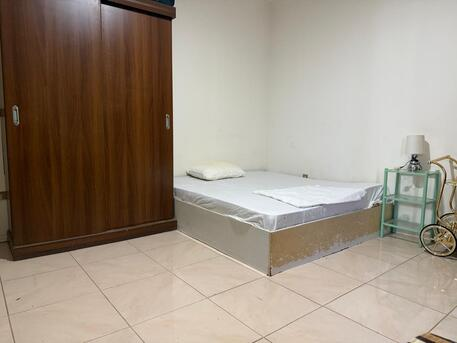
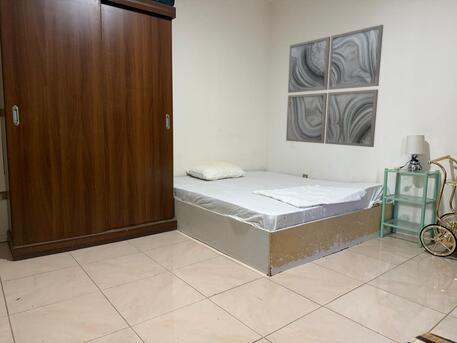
+ wall art (328, 89)
